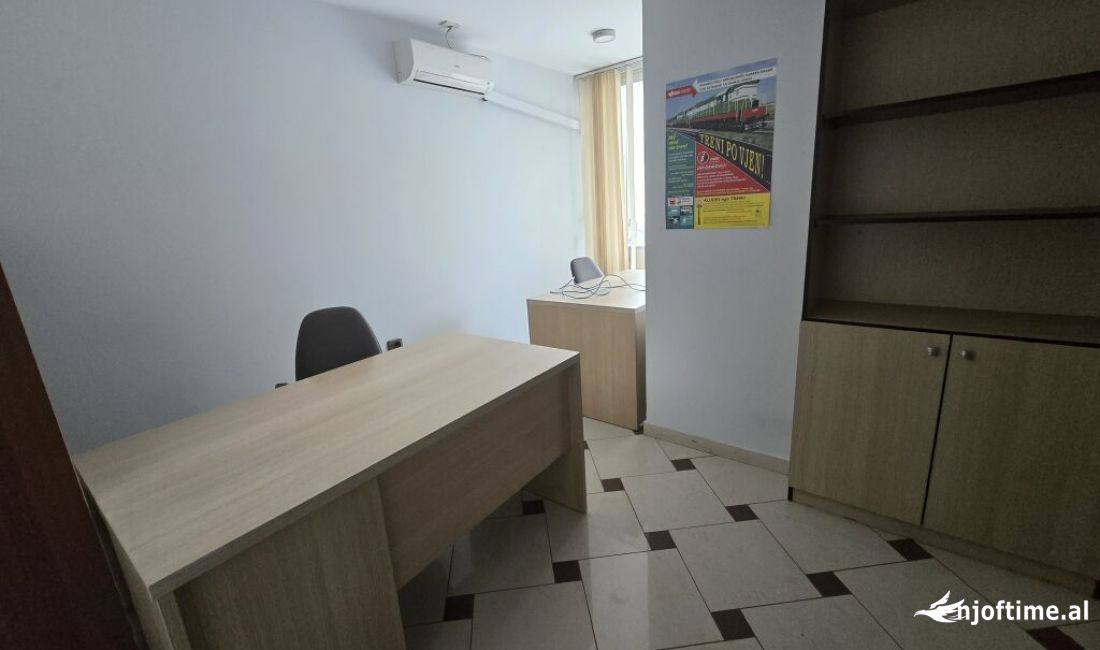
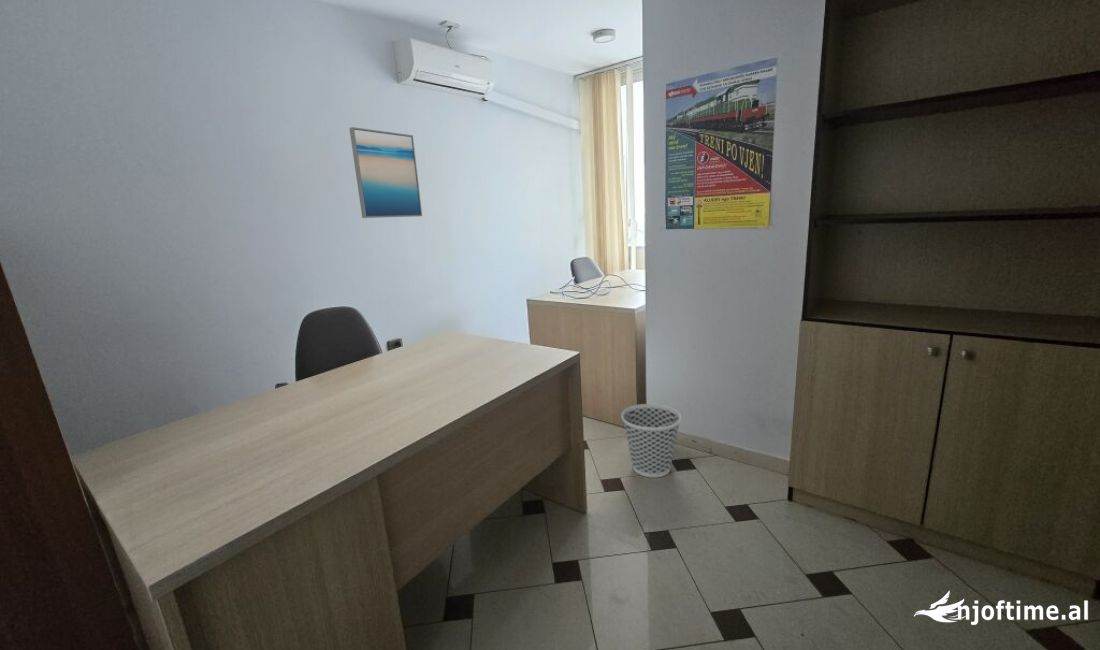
+ wall art (388, 175)
+ wastebasket (651, 441)
